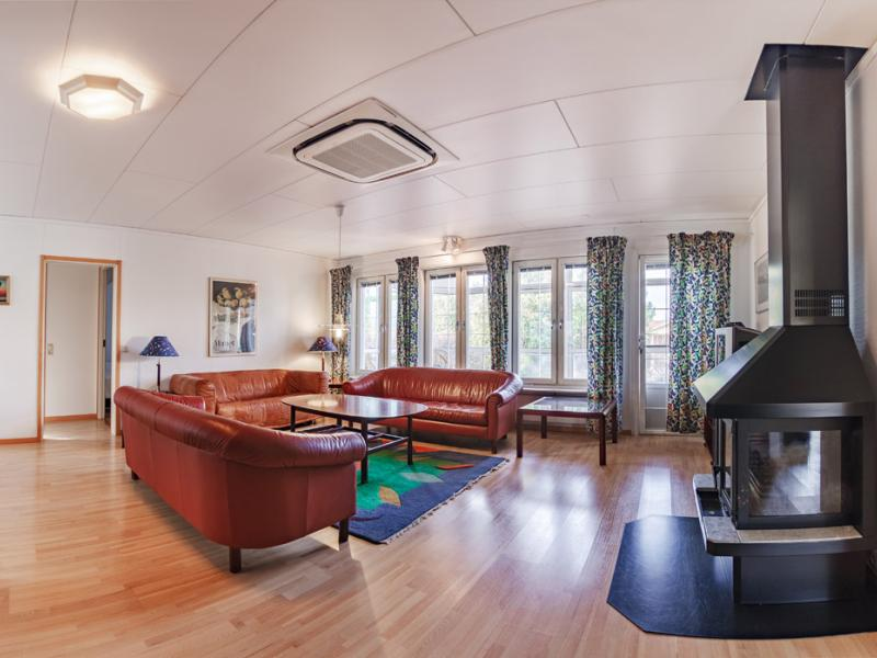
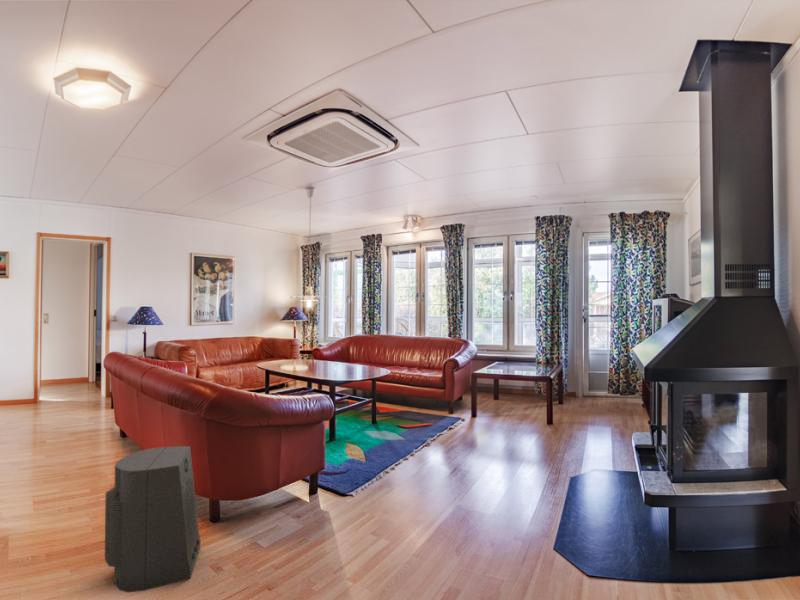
+ fan (153, 513)
